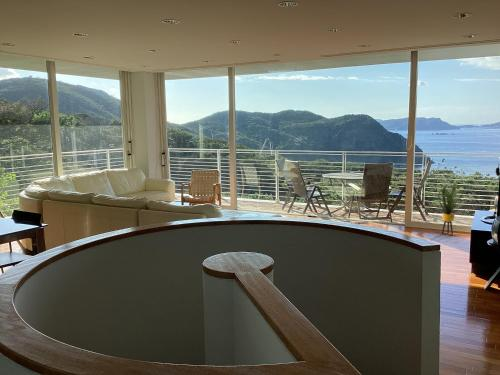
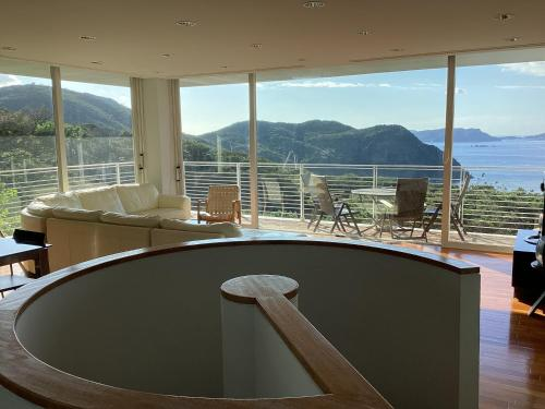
- house plant (451, 207)
